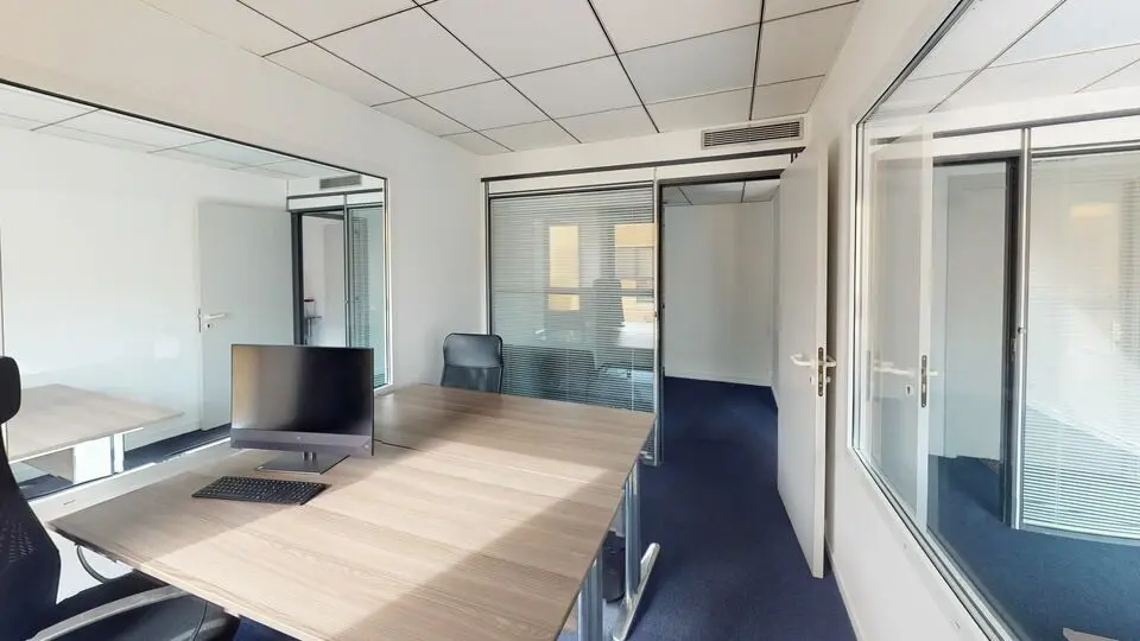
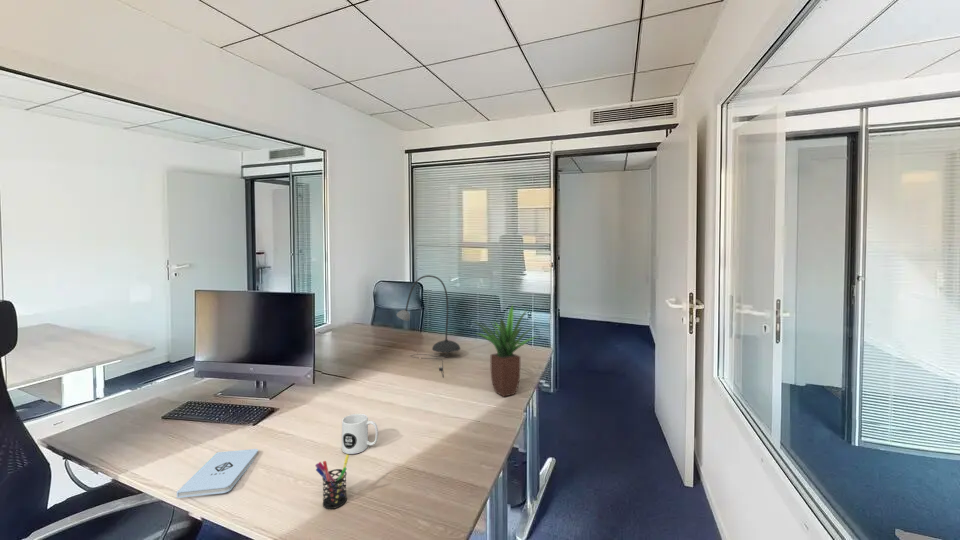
+ mug (360, 433)
+ notepad (222, 470)
+ pen holder (334, 480)
+ potted plant (506, 348)
+ desk lamp (409, 319)
